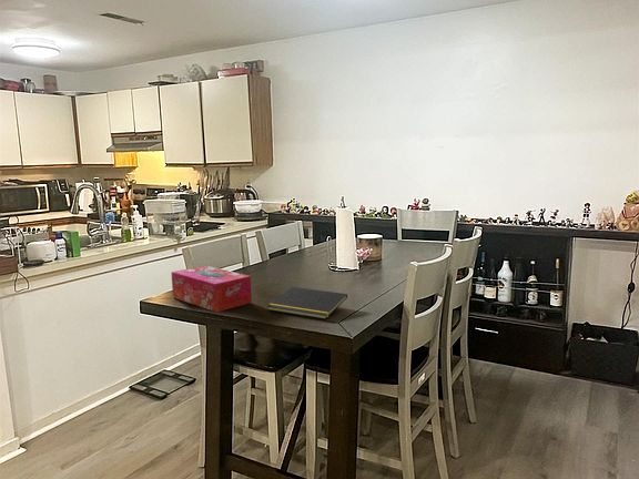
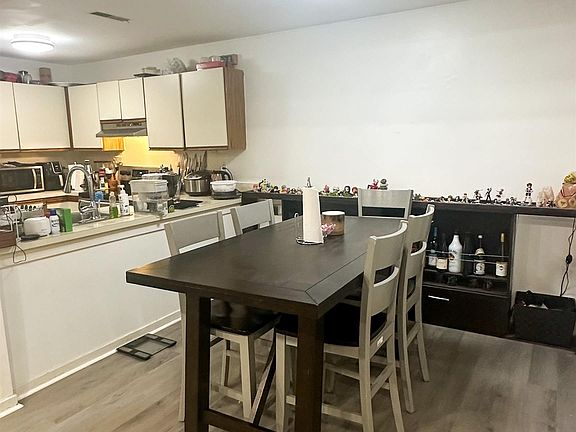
- notepad (307, 302)
- tissue box (210, 286)
